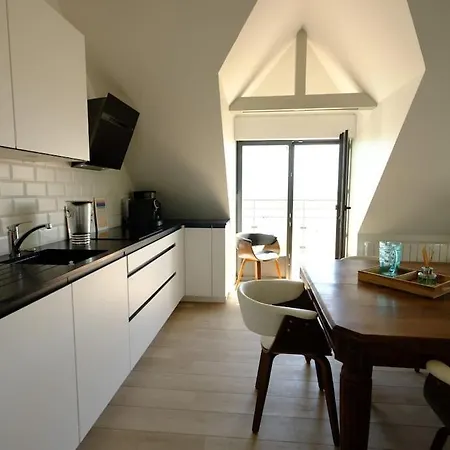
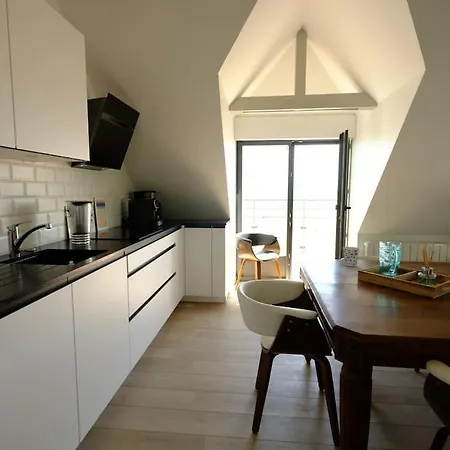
+ cup (350, 256)
